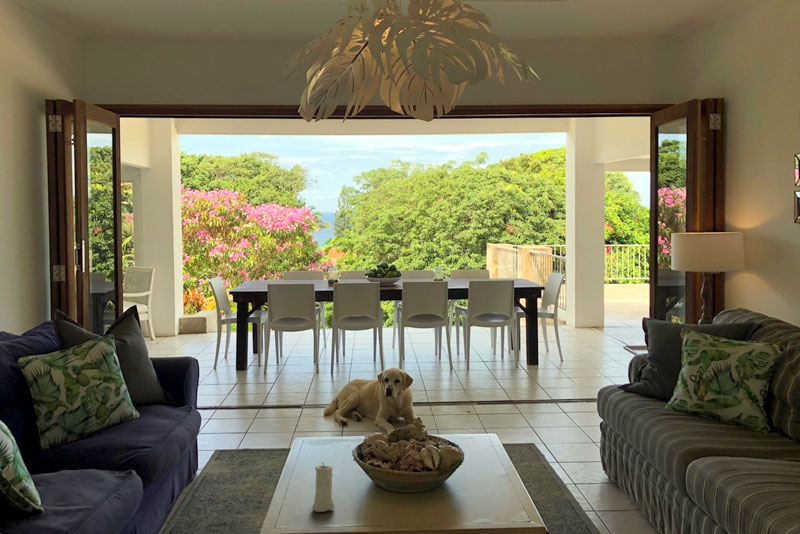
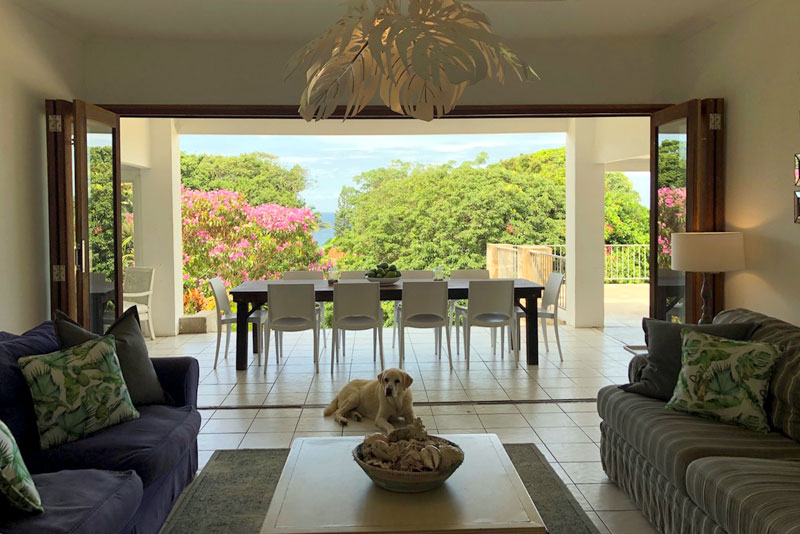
- candle (323, 485)
